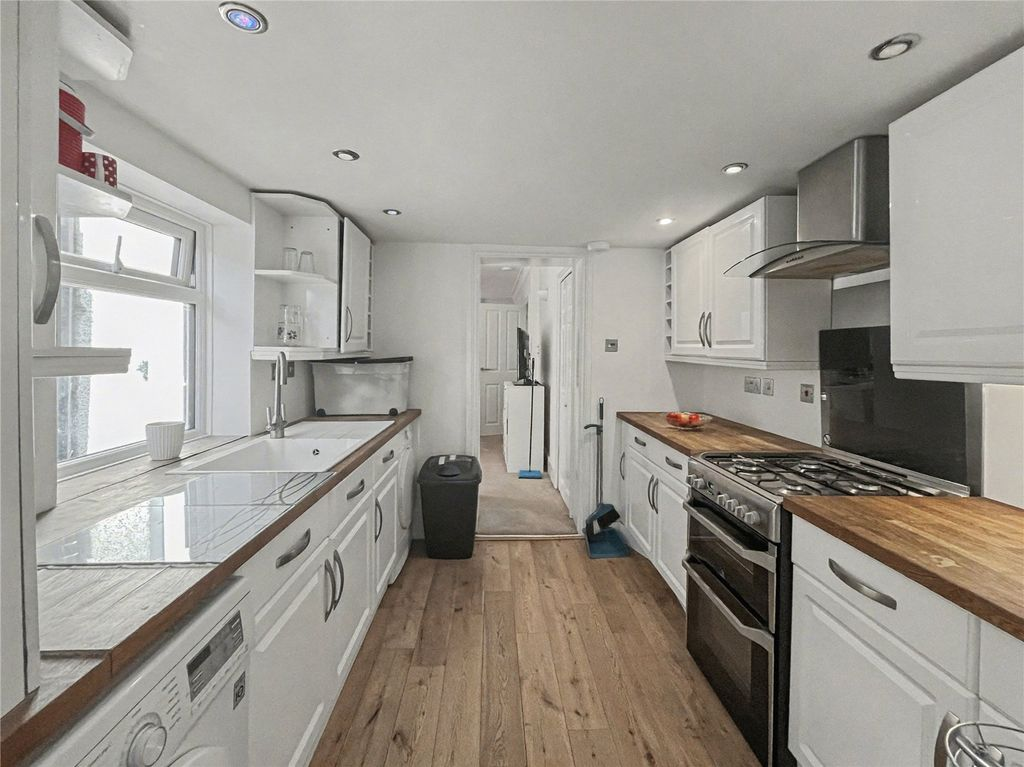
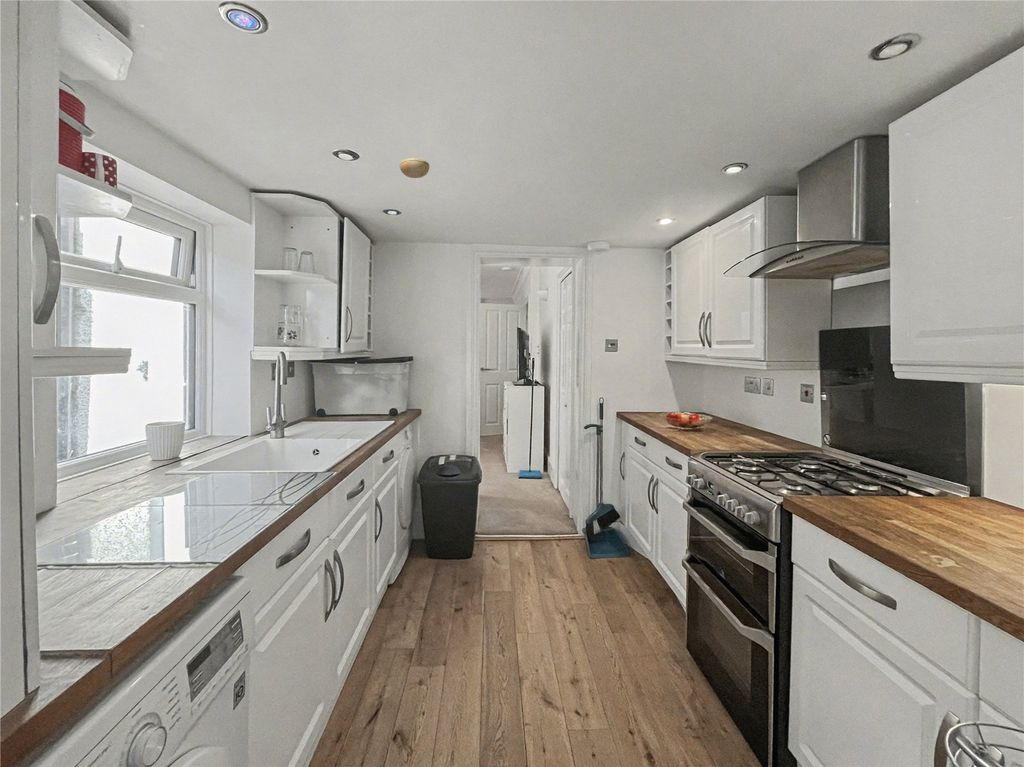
+ smoke detector (414, 168)
